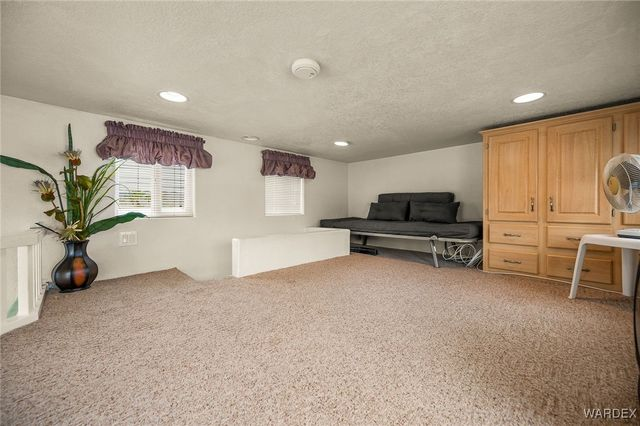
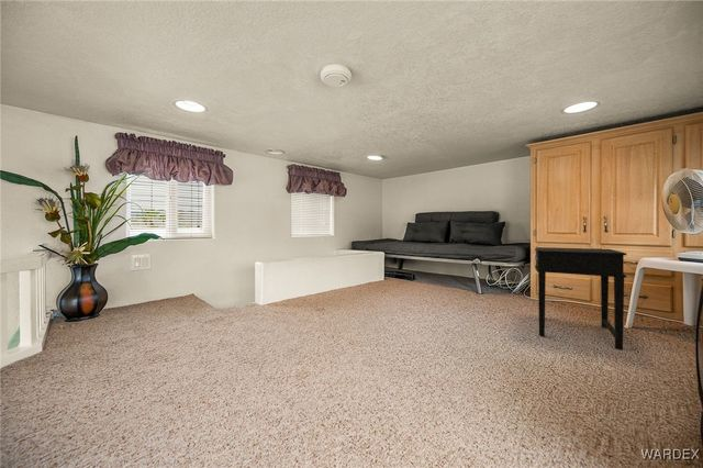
+ side table (572, 274)
